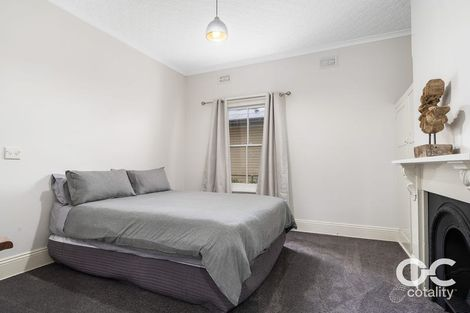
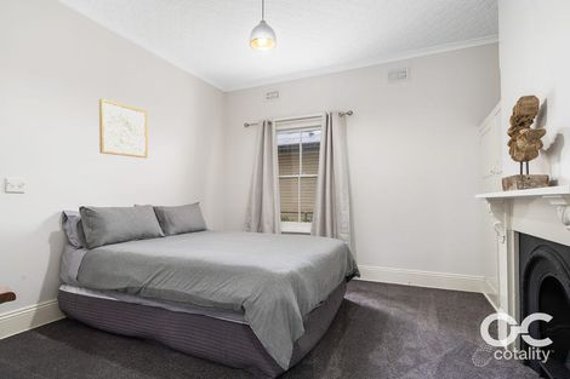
+ wall art (125, 130)
